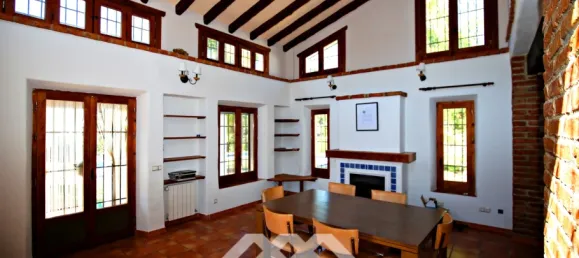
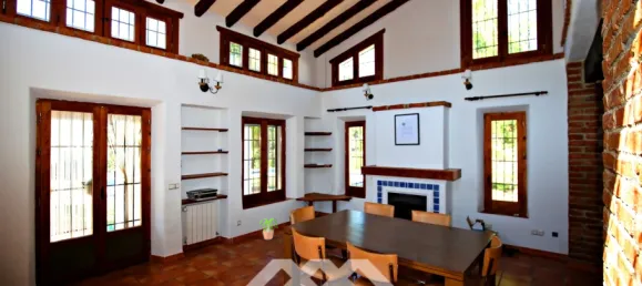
+ potted plant (267, 227)
